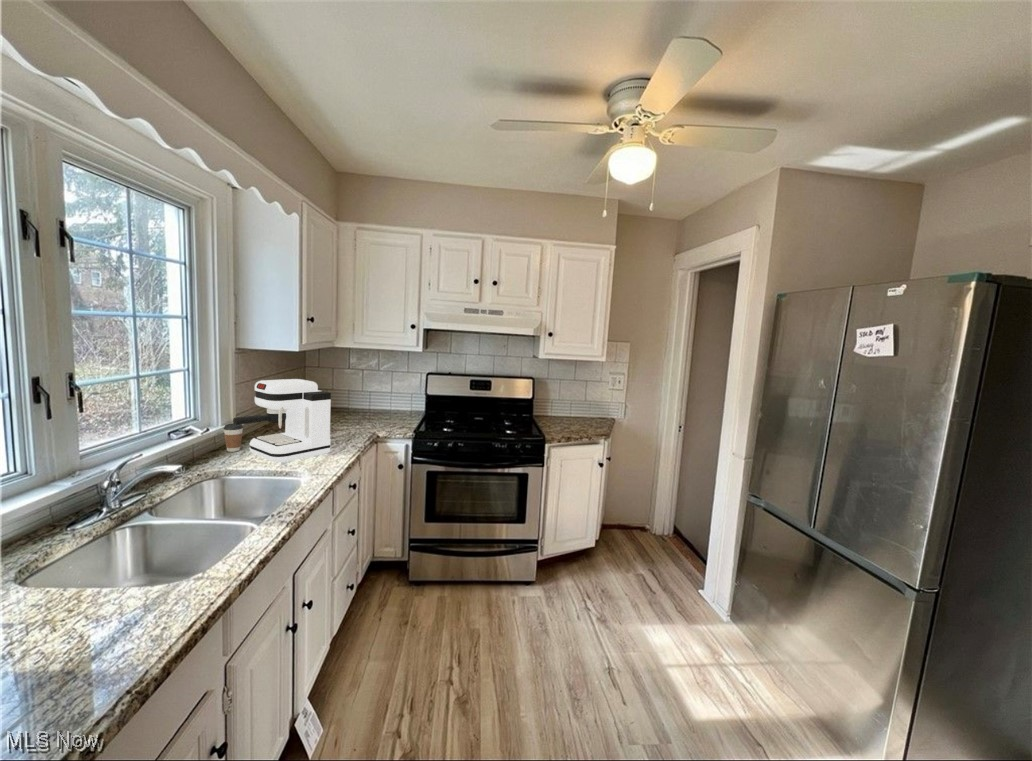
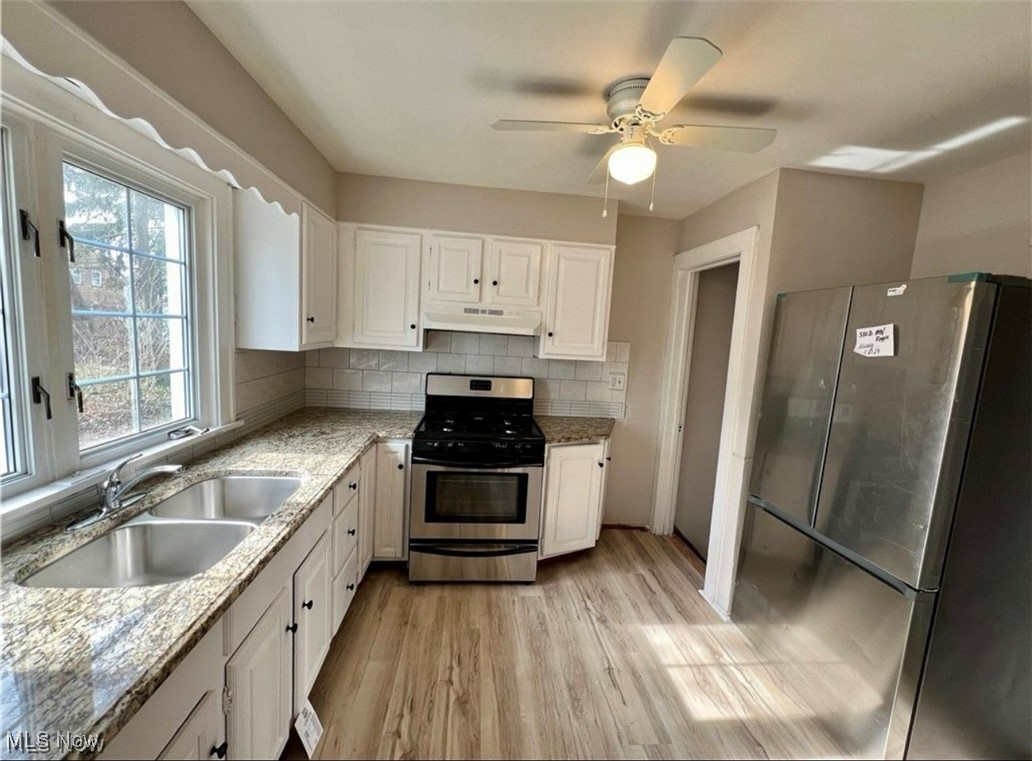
- coffee maker (288, 418)
- coffee cup (233, 437)
